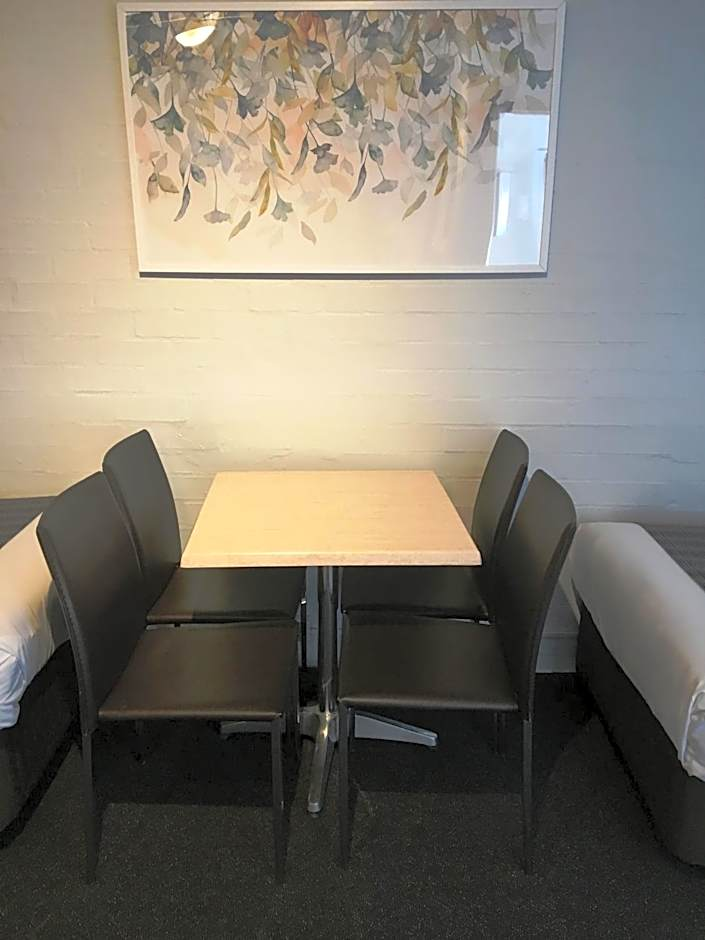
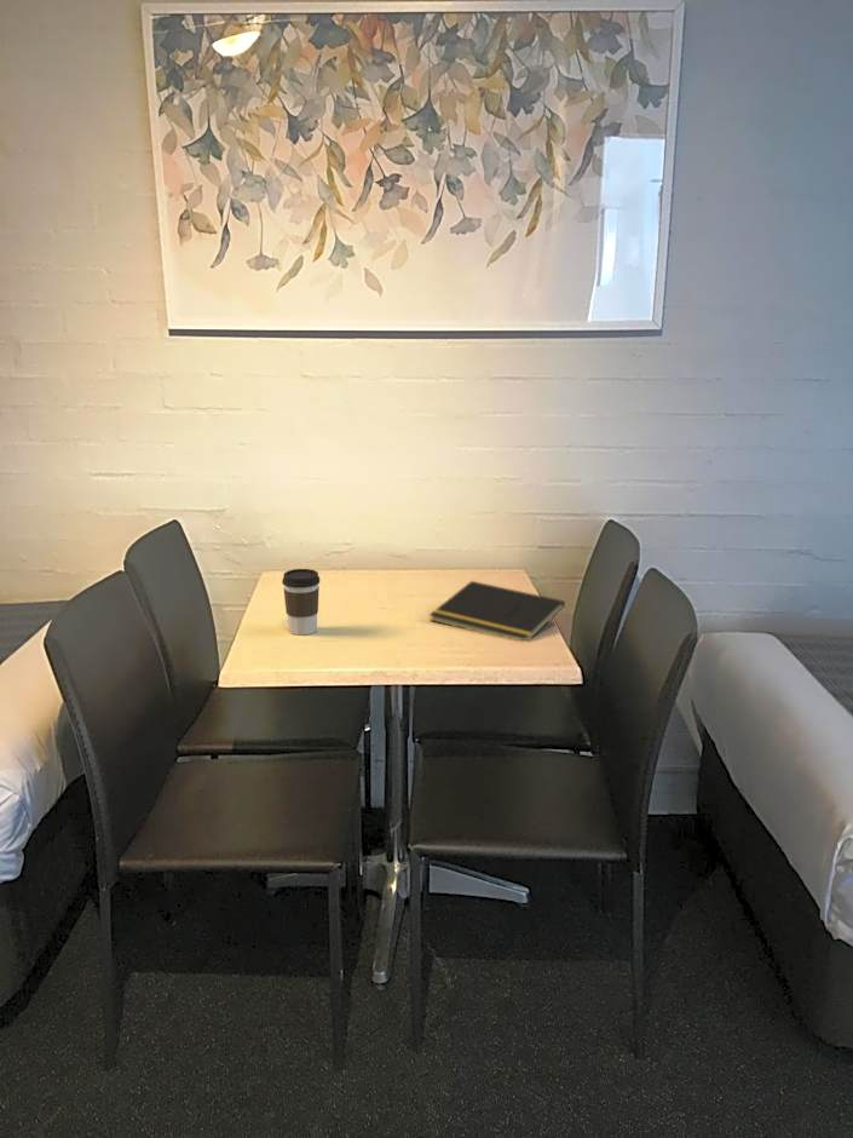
+ coffee cup (301, 602)
+ notepad (496, 610)
